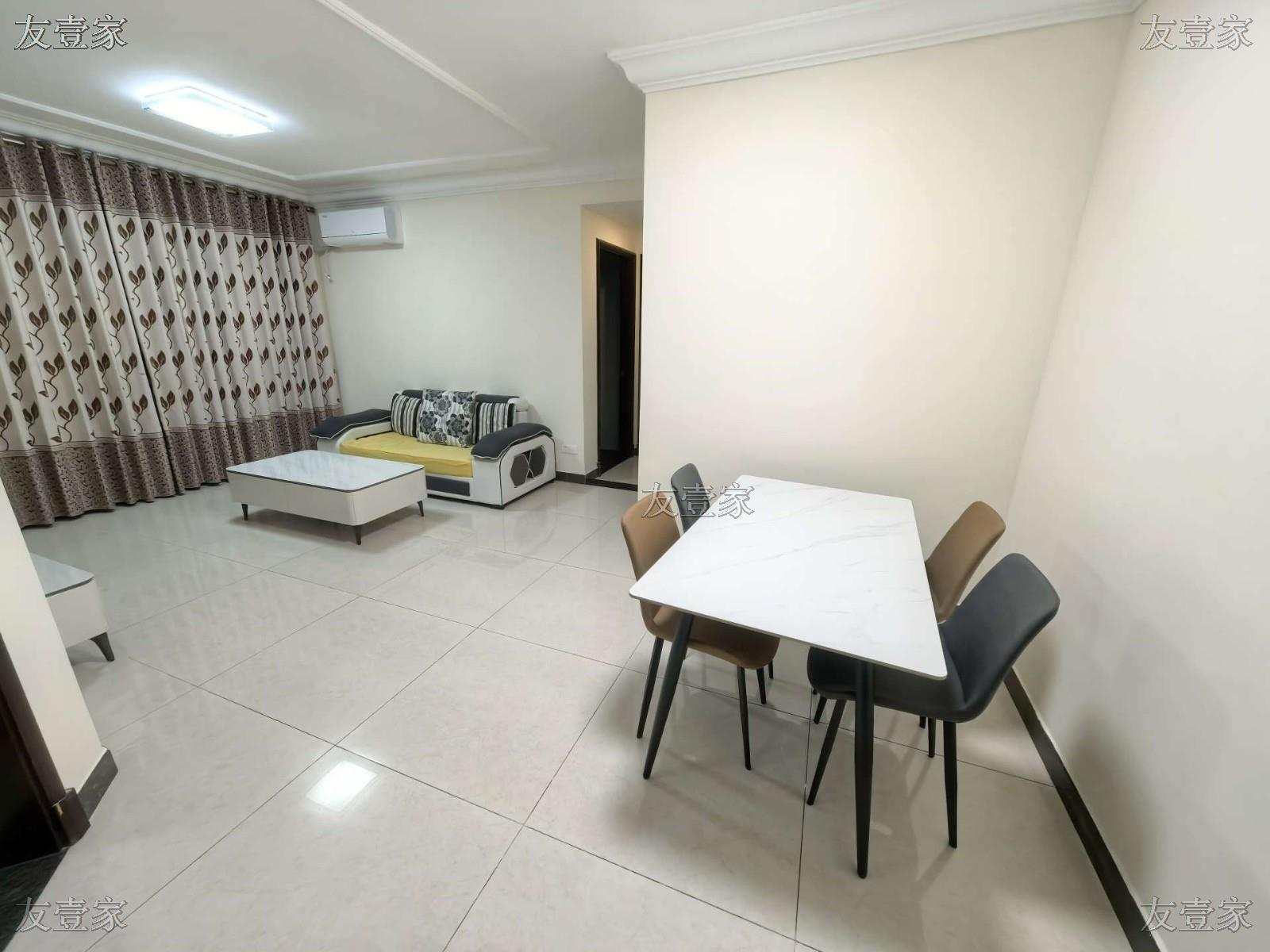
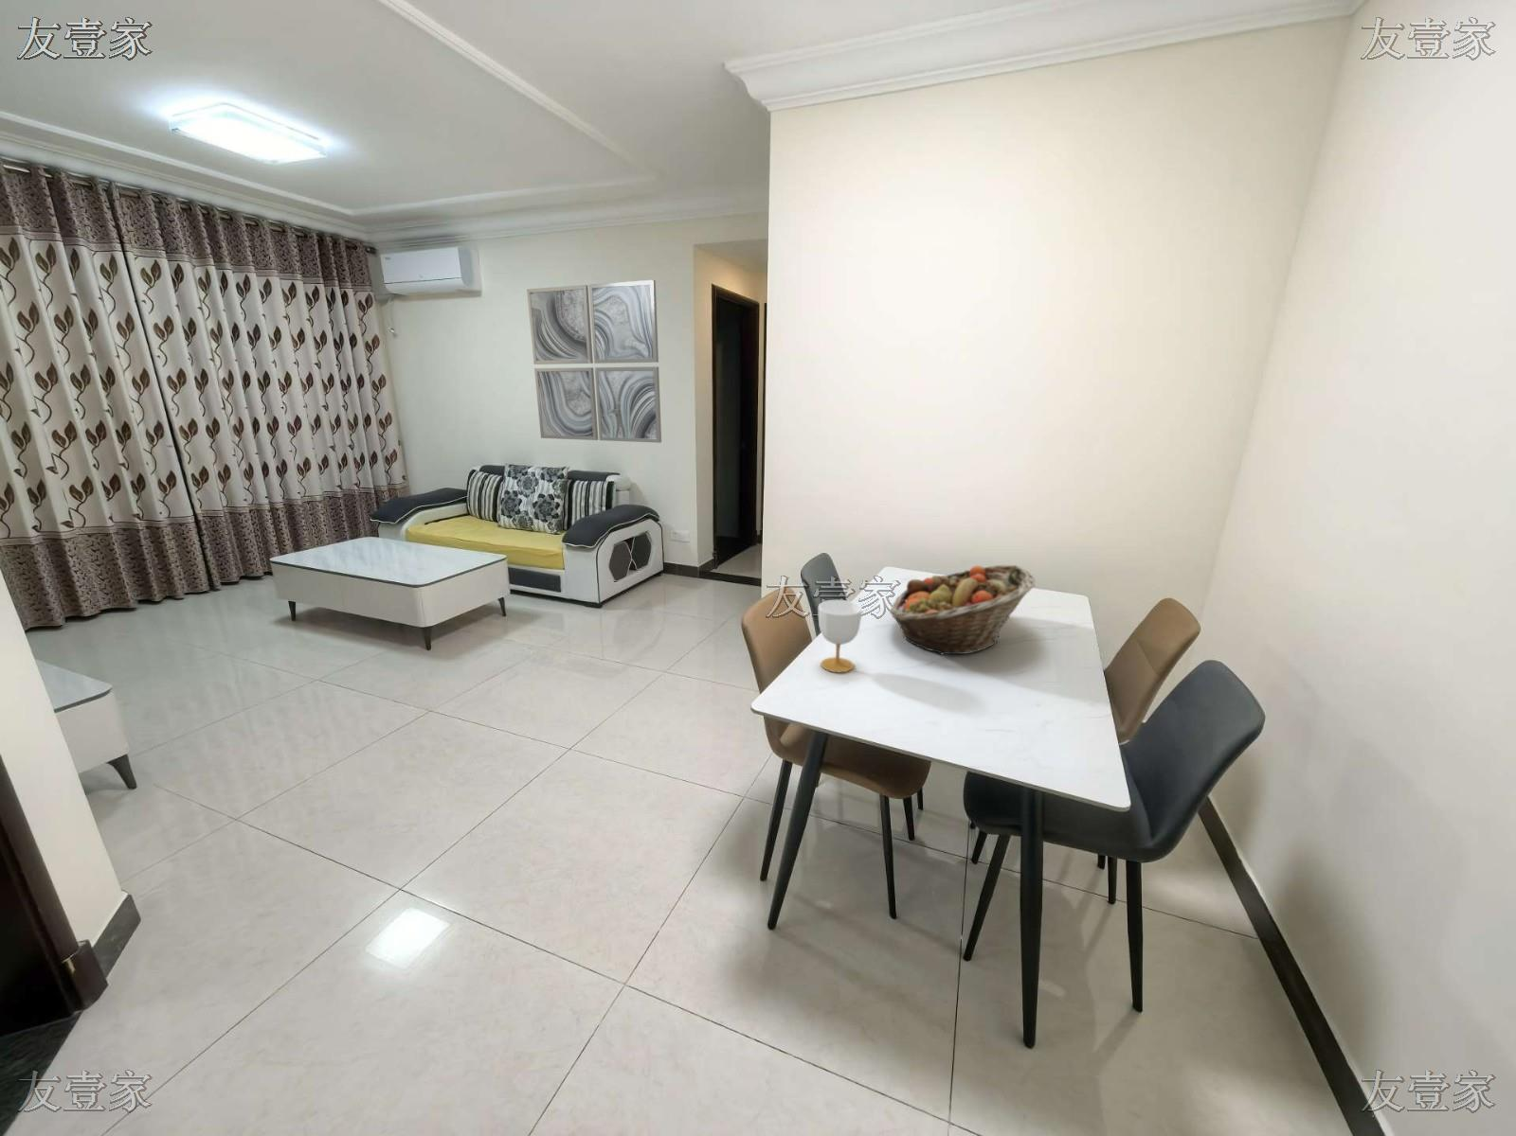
+ fruit basket (959, 603)
+ cup (838, 636)
+ wall art (594, 363)
